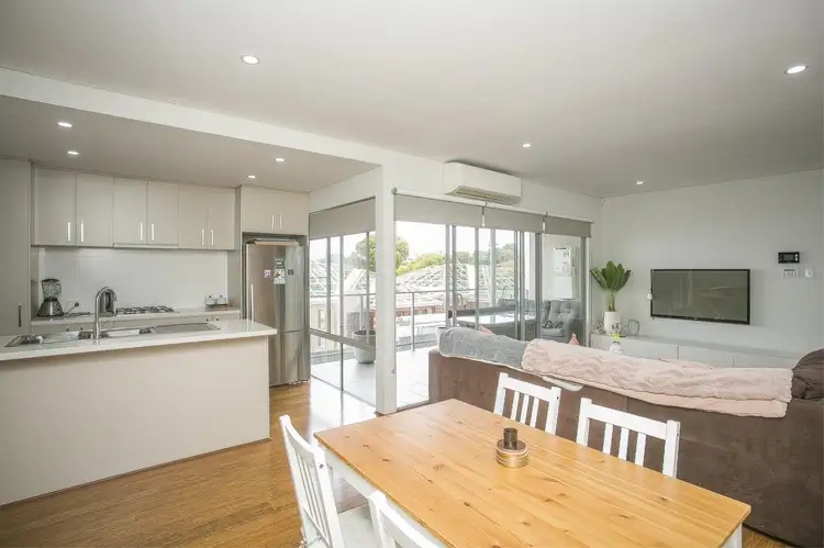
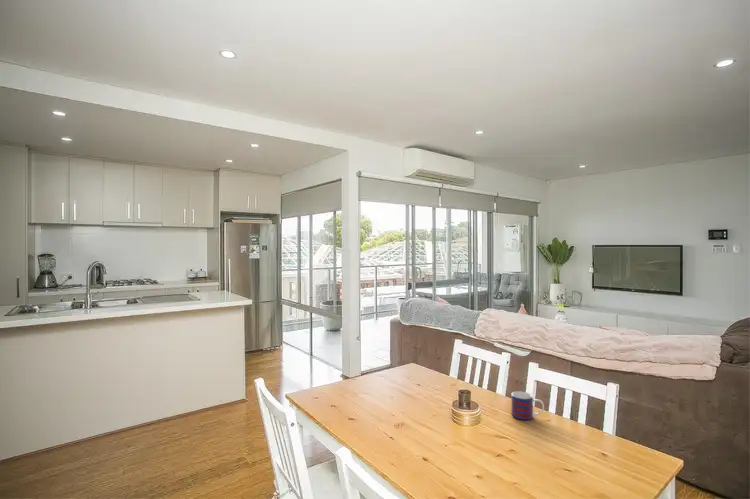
+ mug (527, 406)
